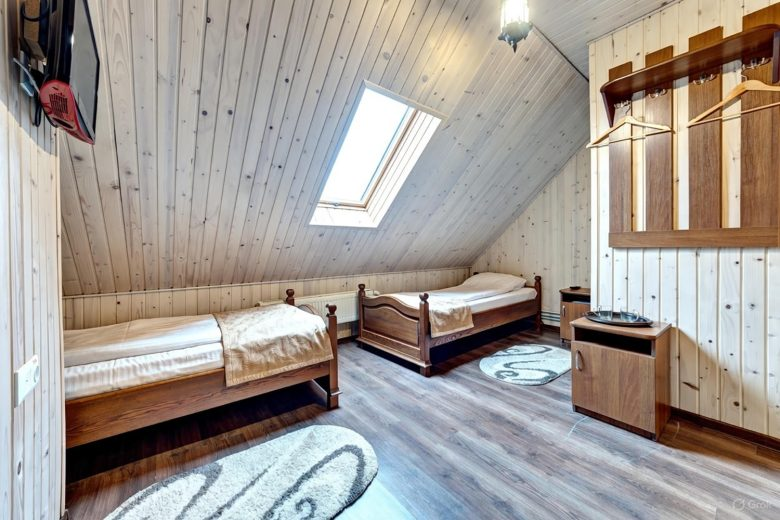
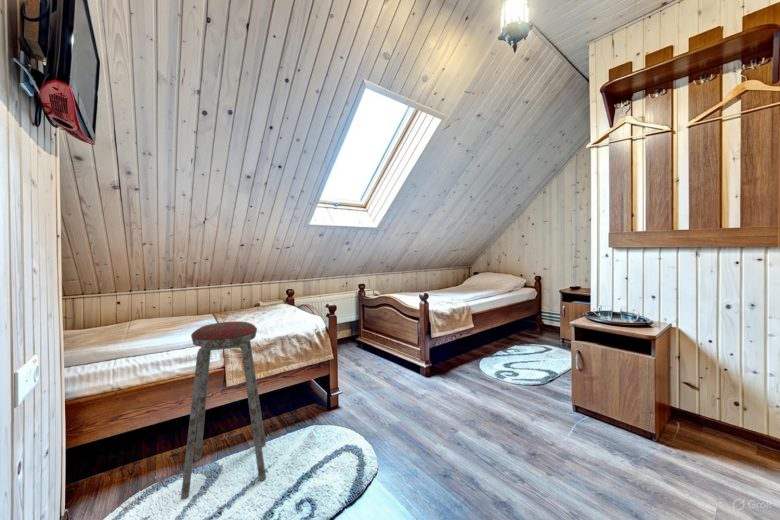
+ music stool (206, 396)
